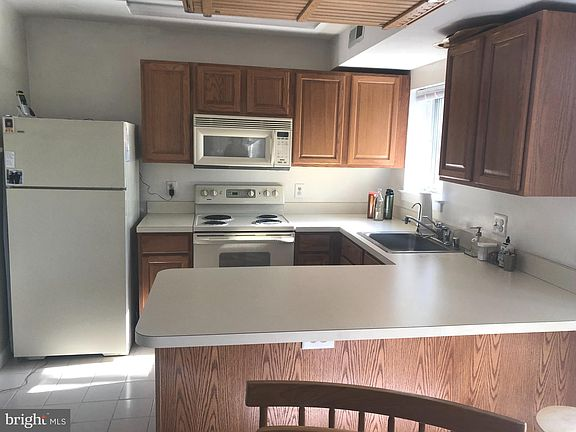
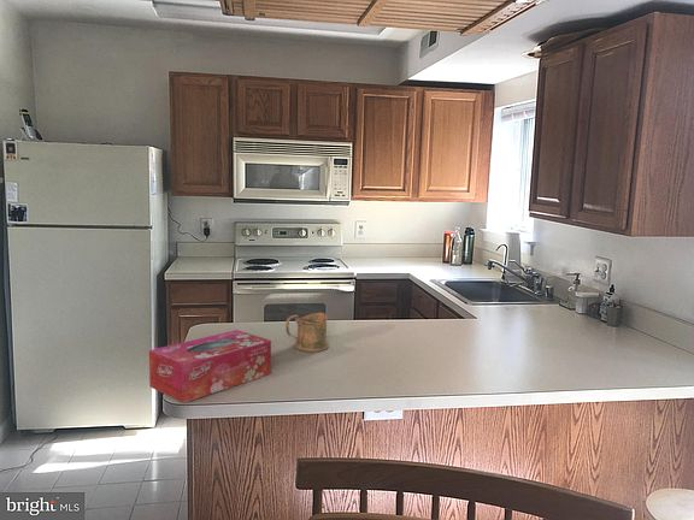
+ mug (305, 330)
+ tissue box (212, 362)
